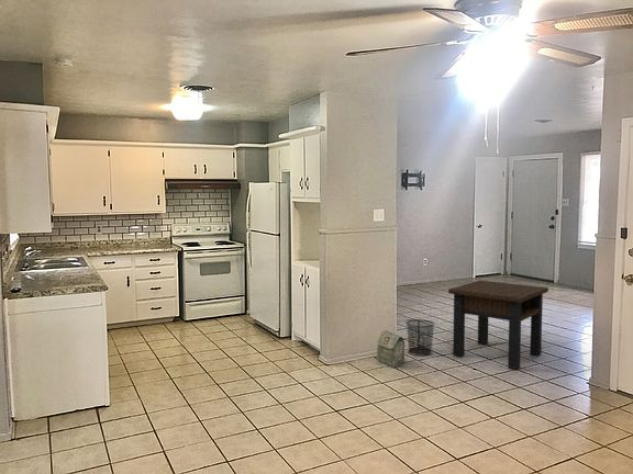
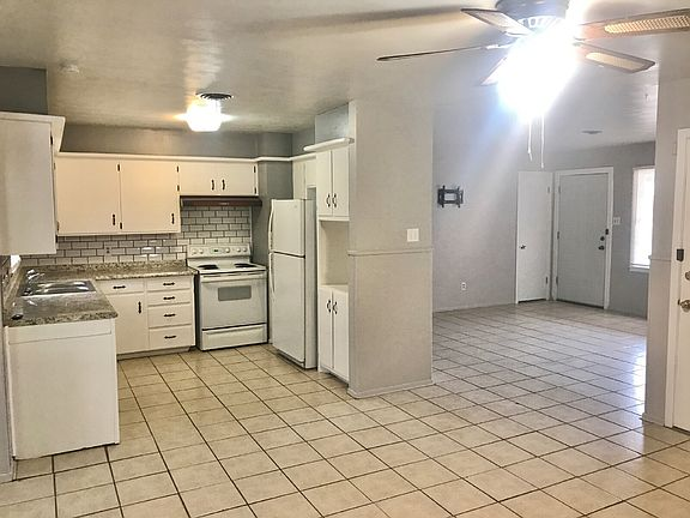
- bag (390, 348)
- waste bin (420, 337)
- side table (498, 318)
